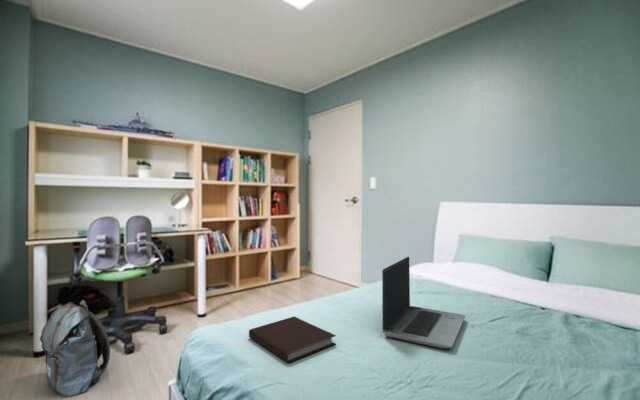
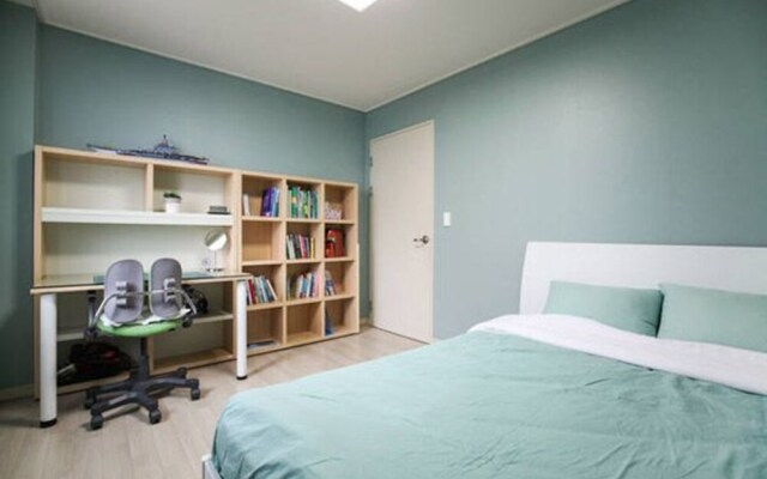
- laptop computer (425, 308)
- notebook (291, 336)
- backpack (75, 341)
